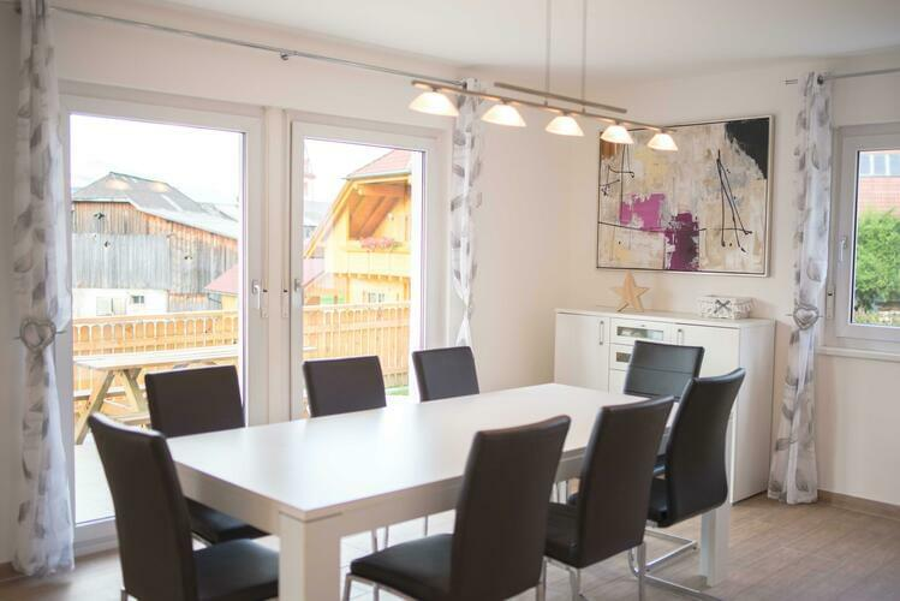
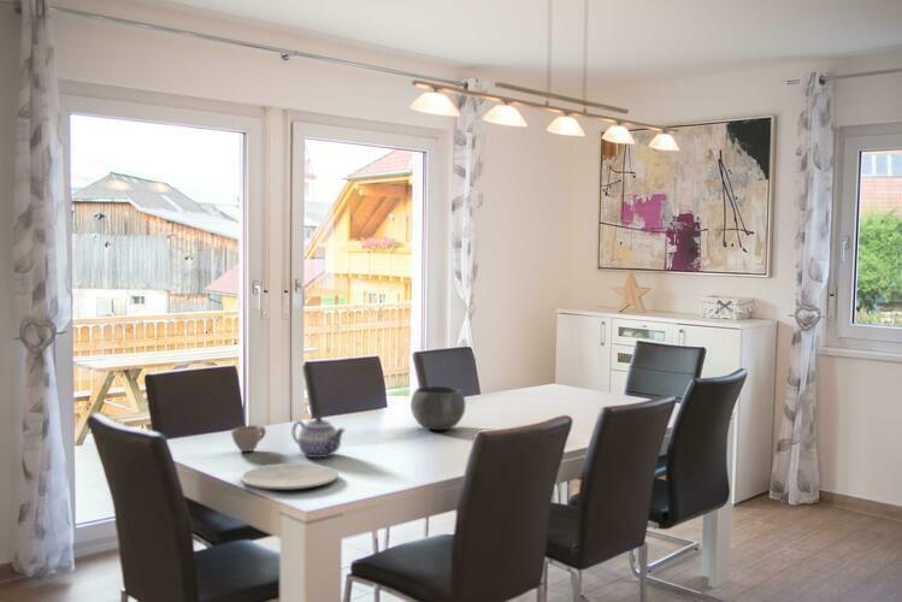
+ teapot (318, 435)
+ cup (249, 438)
+ bowl (437, 408)
+ plate (289, 477)
